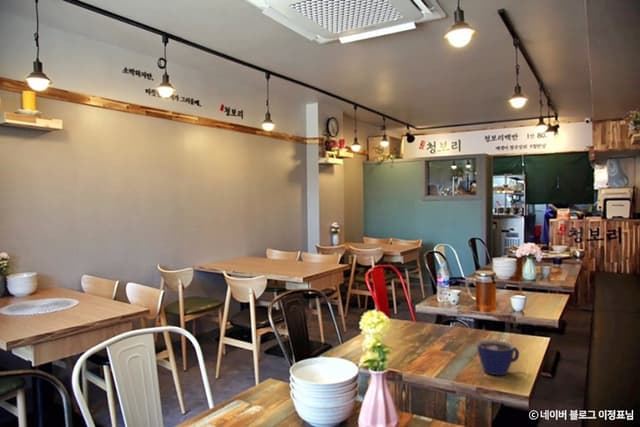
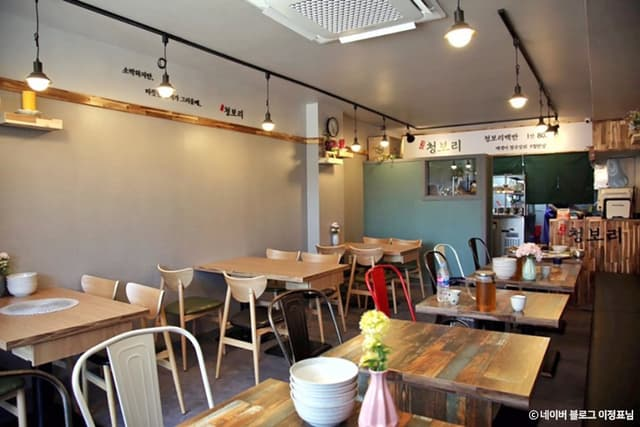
- cup (500, 357)
